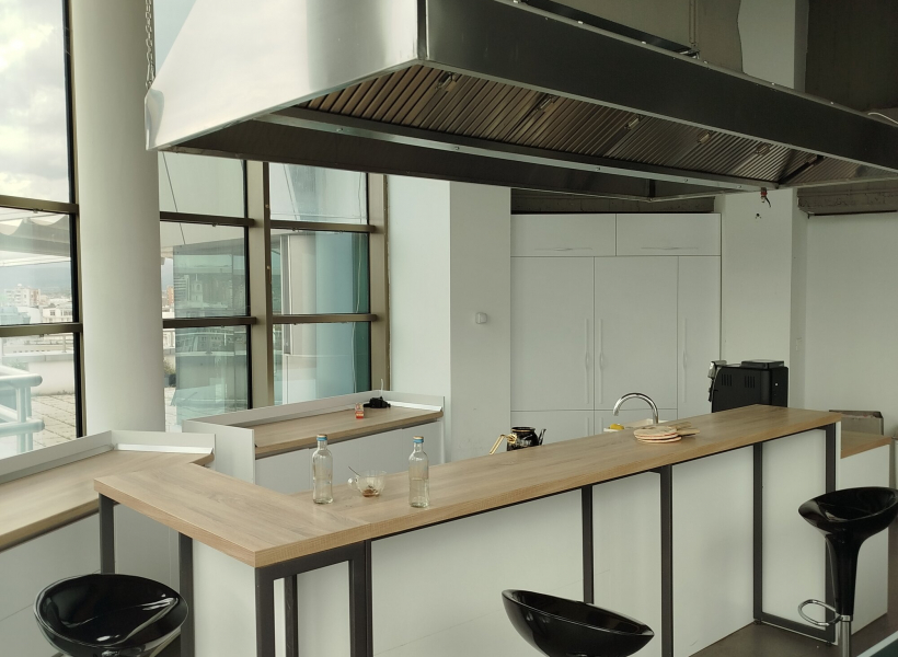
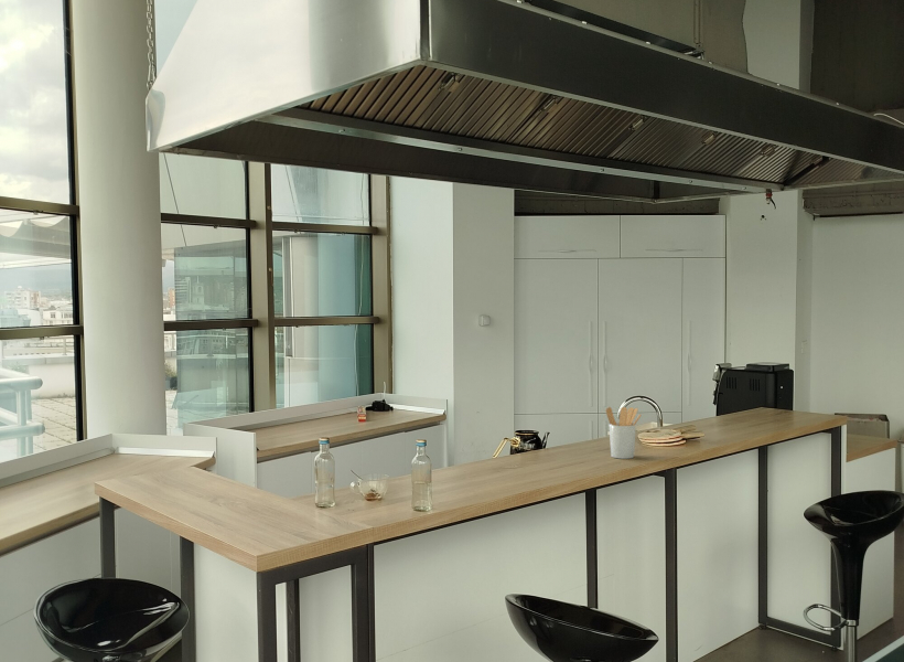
+ utensil holder (624, 430)
